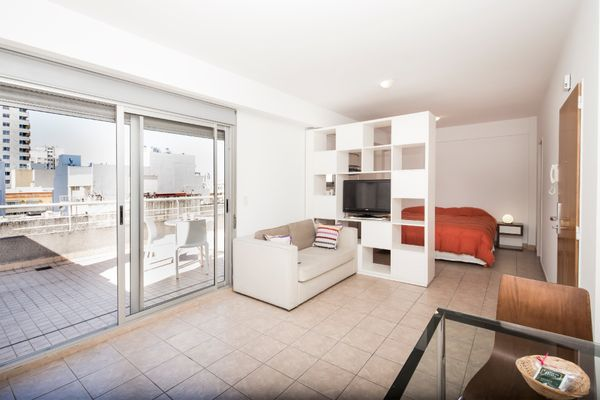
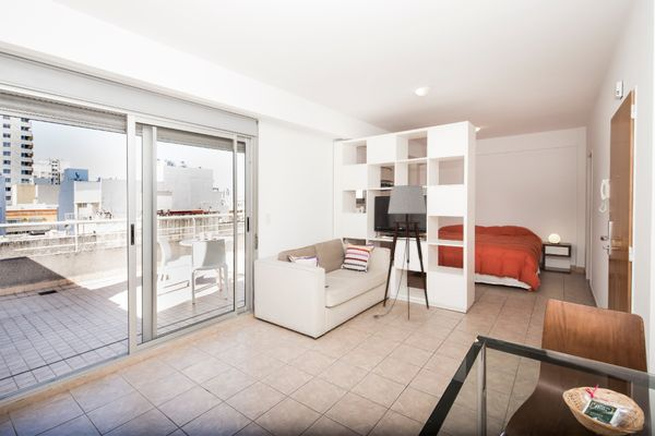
+ floor lamp (395, 246)
